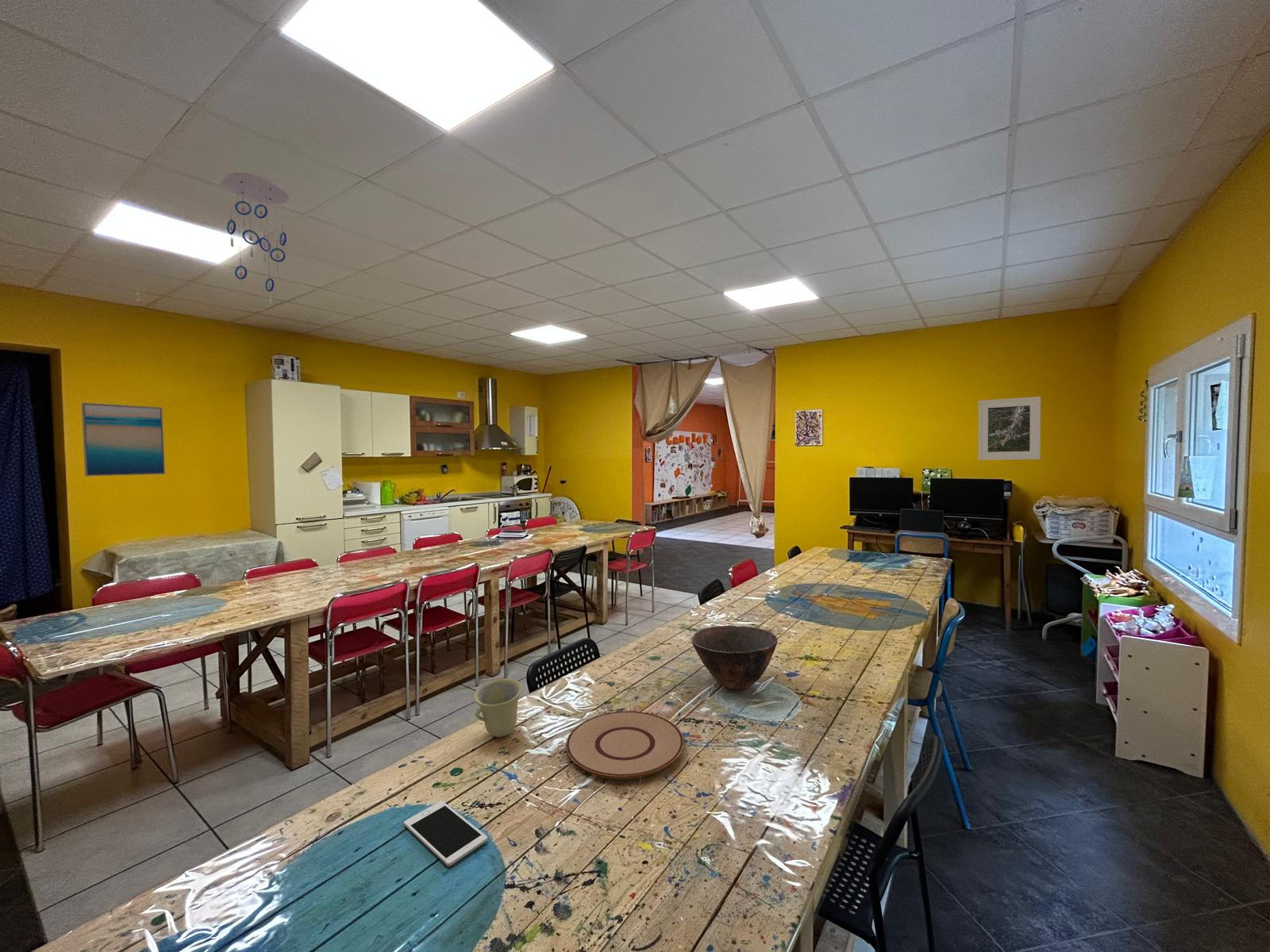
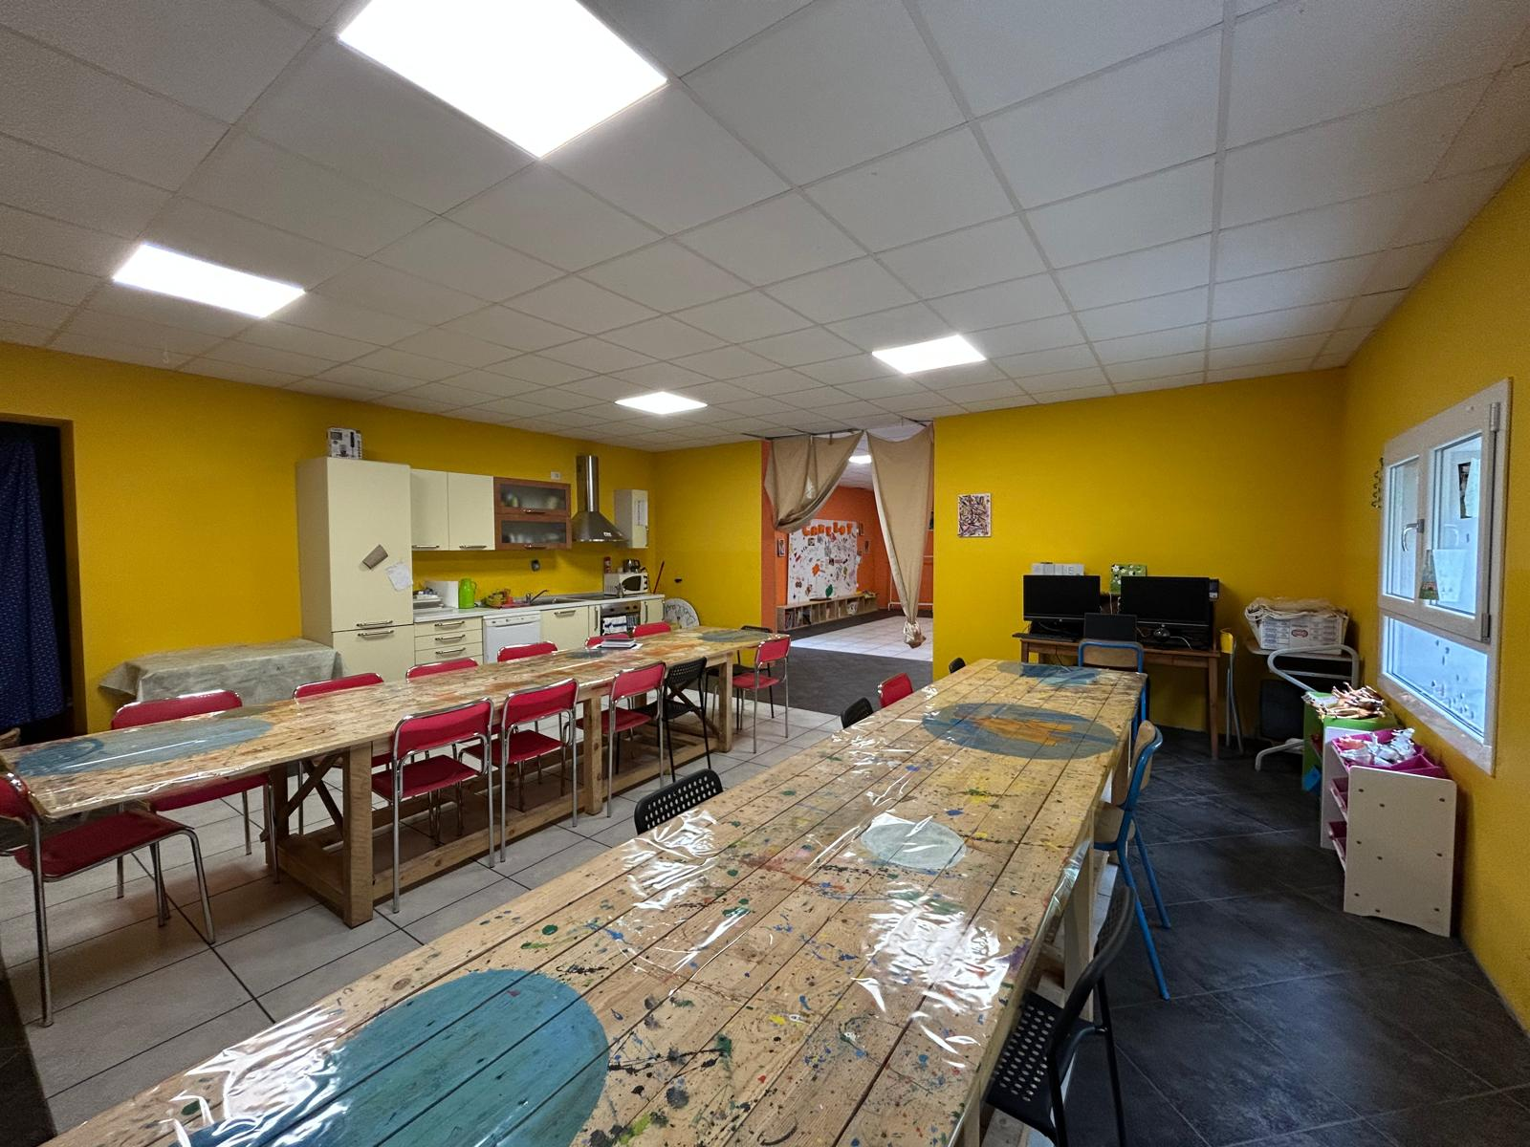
- cup (498, 711)
- ceiling mobile (259, 243)
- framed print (1008, 429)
- cell phone (444, 831)
- wall art (125, 440)
- bowl (734, 660)
- plate (625, 743)
